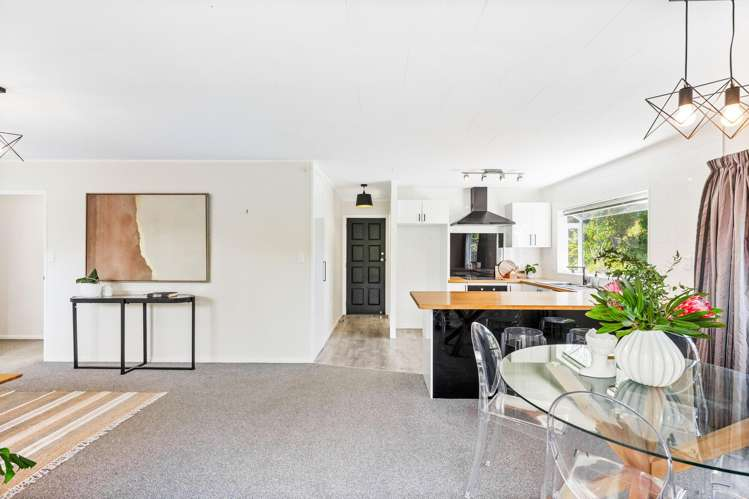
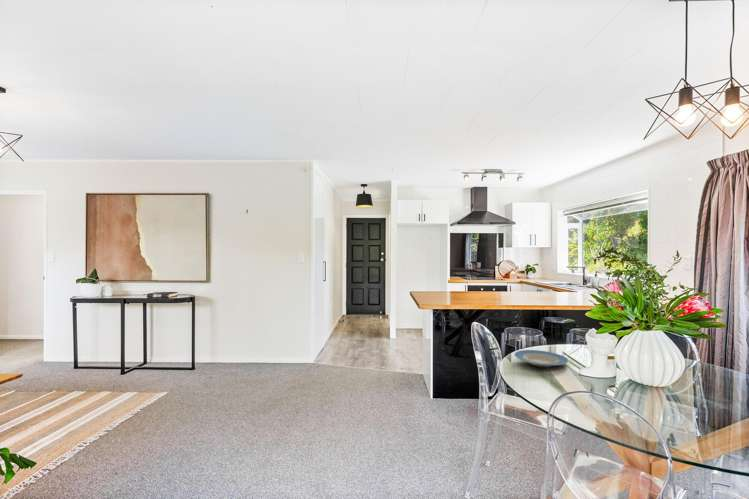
+ plate (540, 359)
